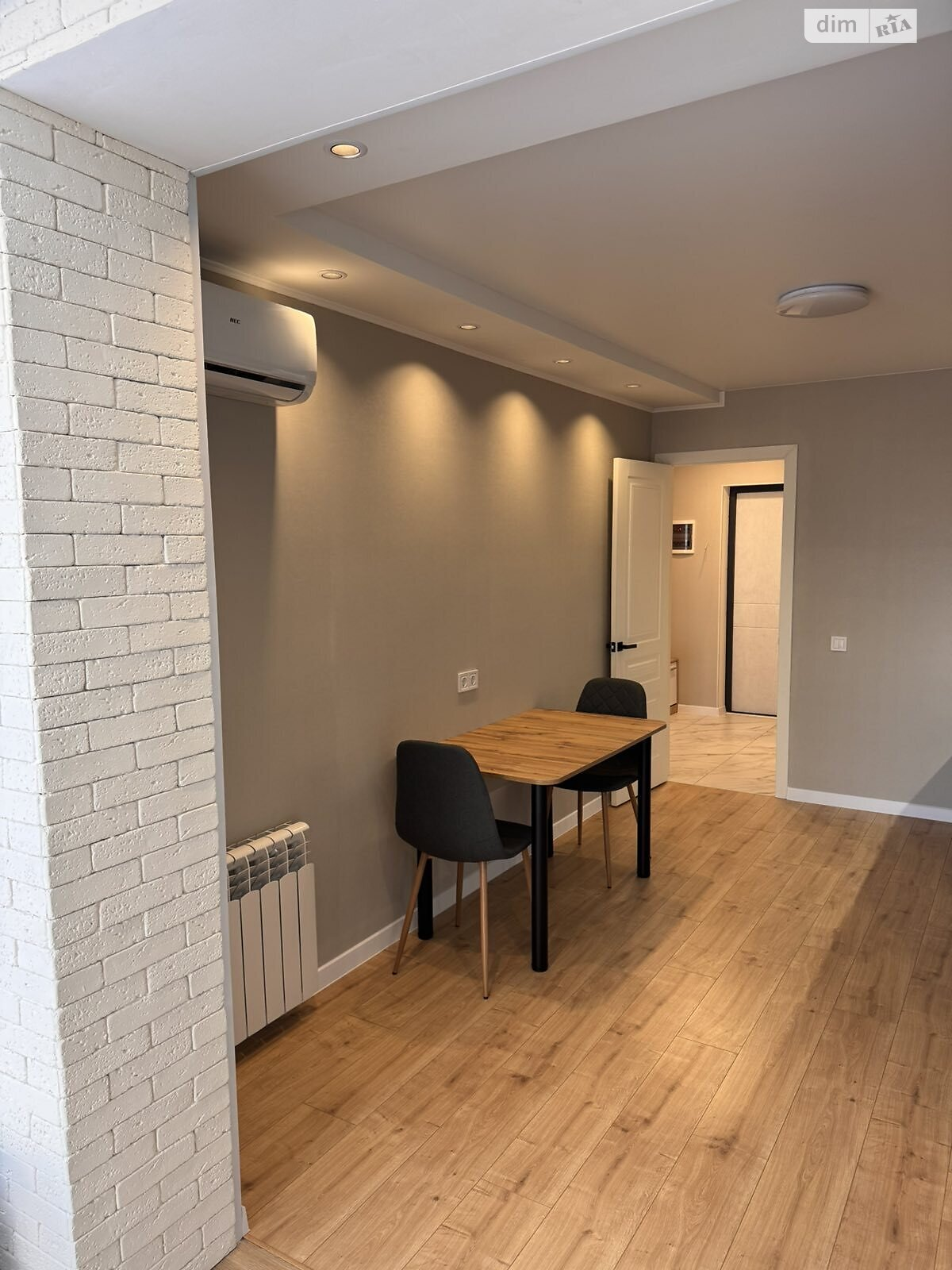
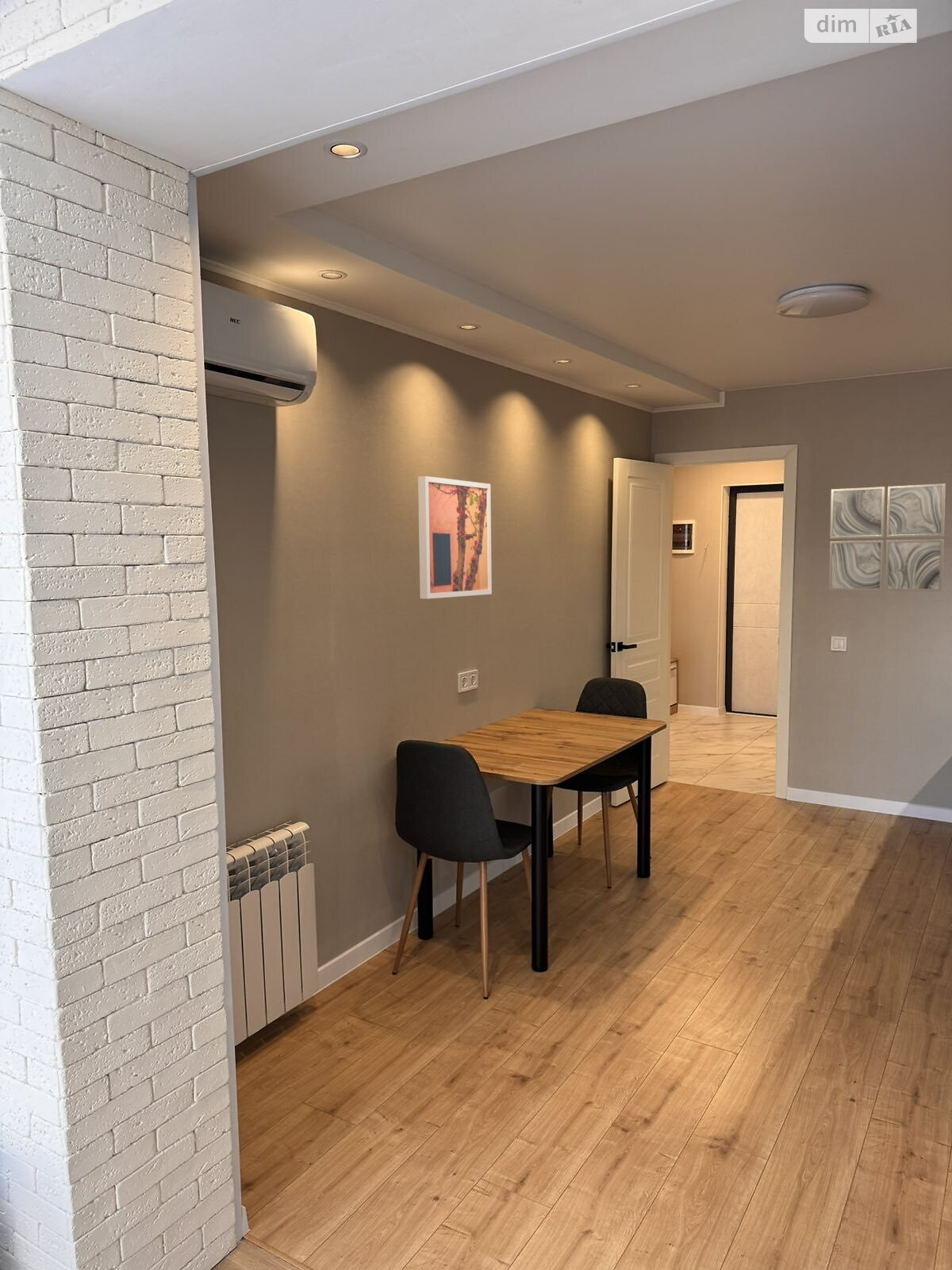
+ wall art (884, 537)
+ wall art (456, 538)
